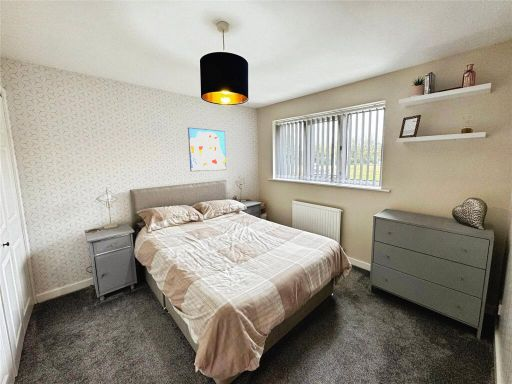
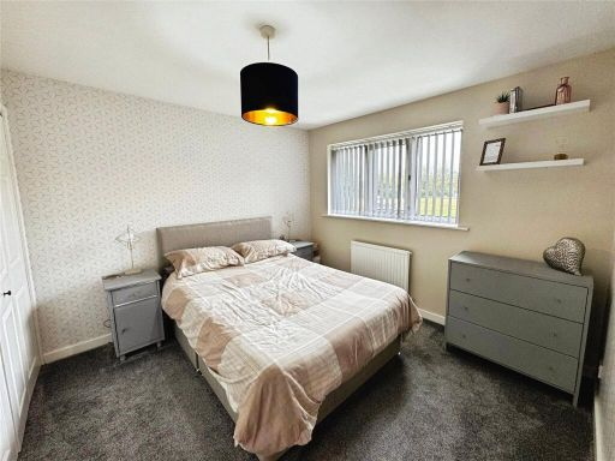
- wall art (208, 150)
